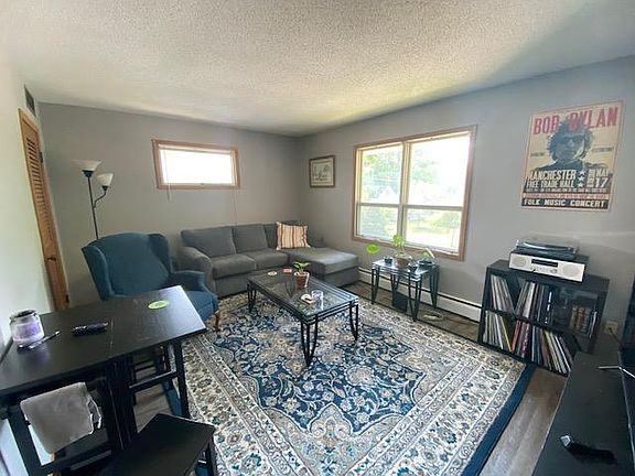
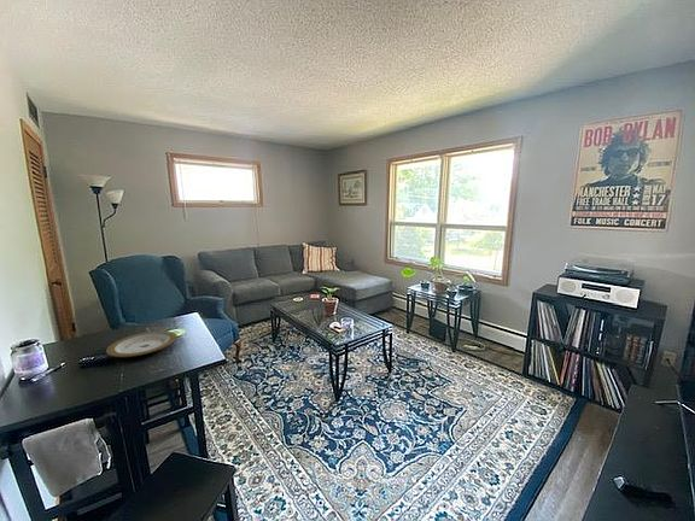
+ plate (144, 344)
